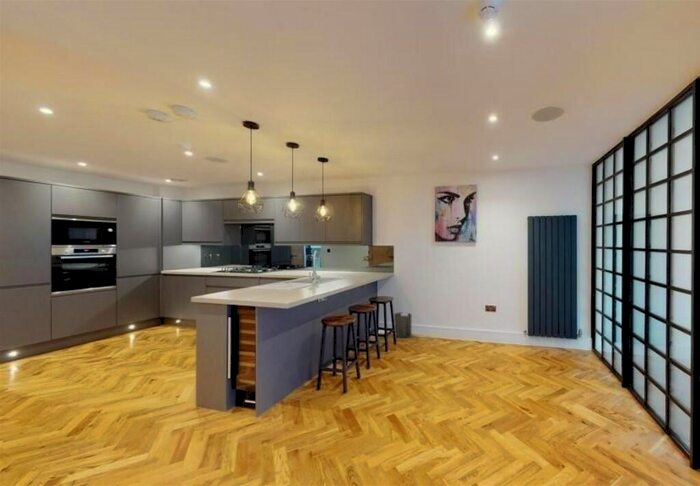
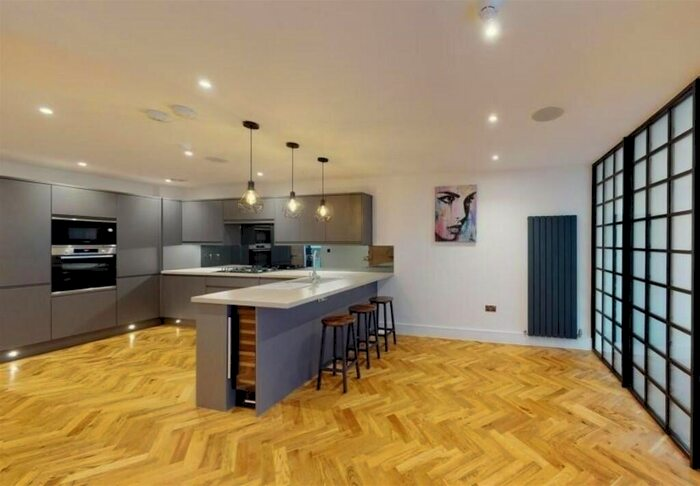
- trash can (402, 325)
